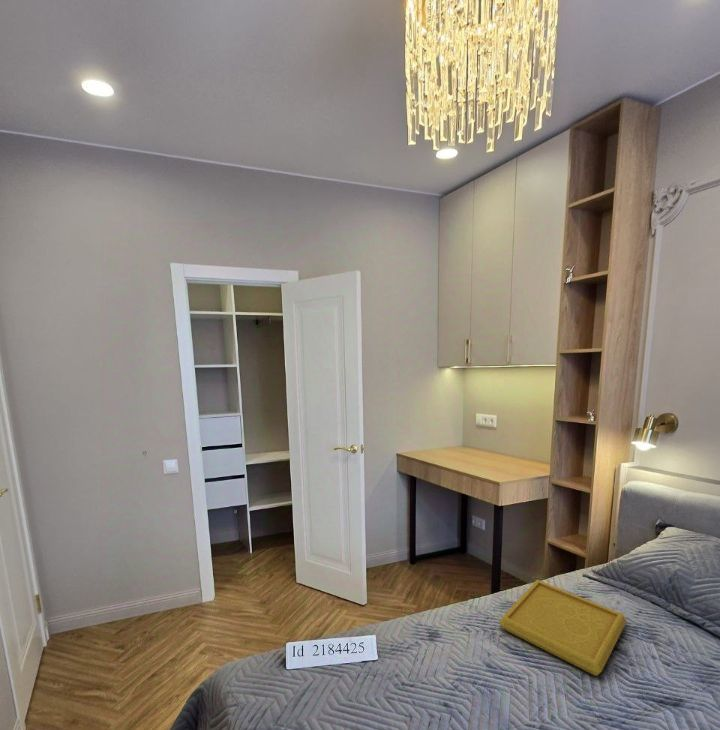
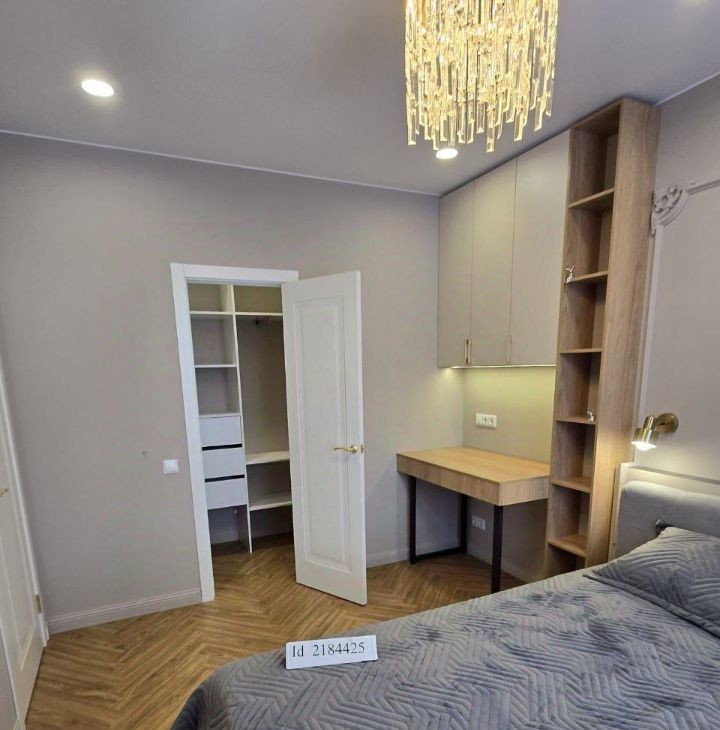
- serving tray (562, 621)
